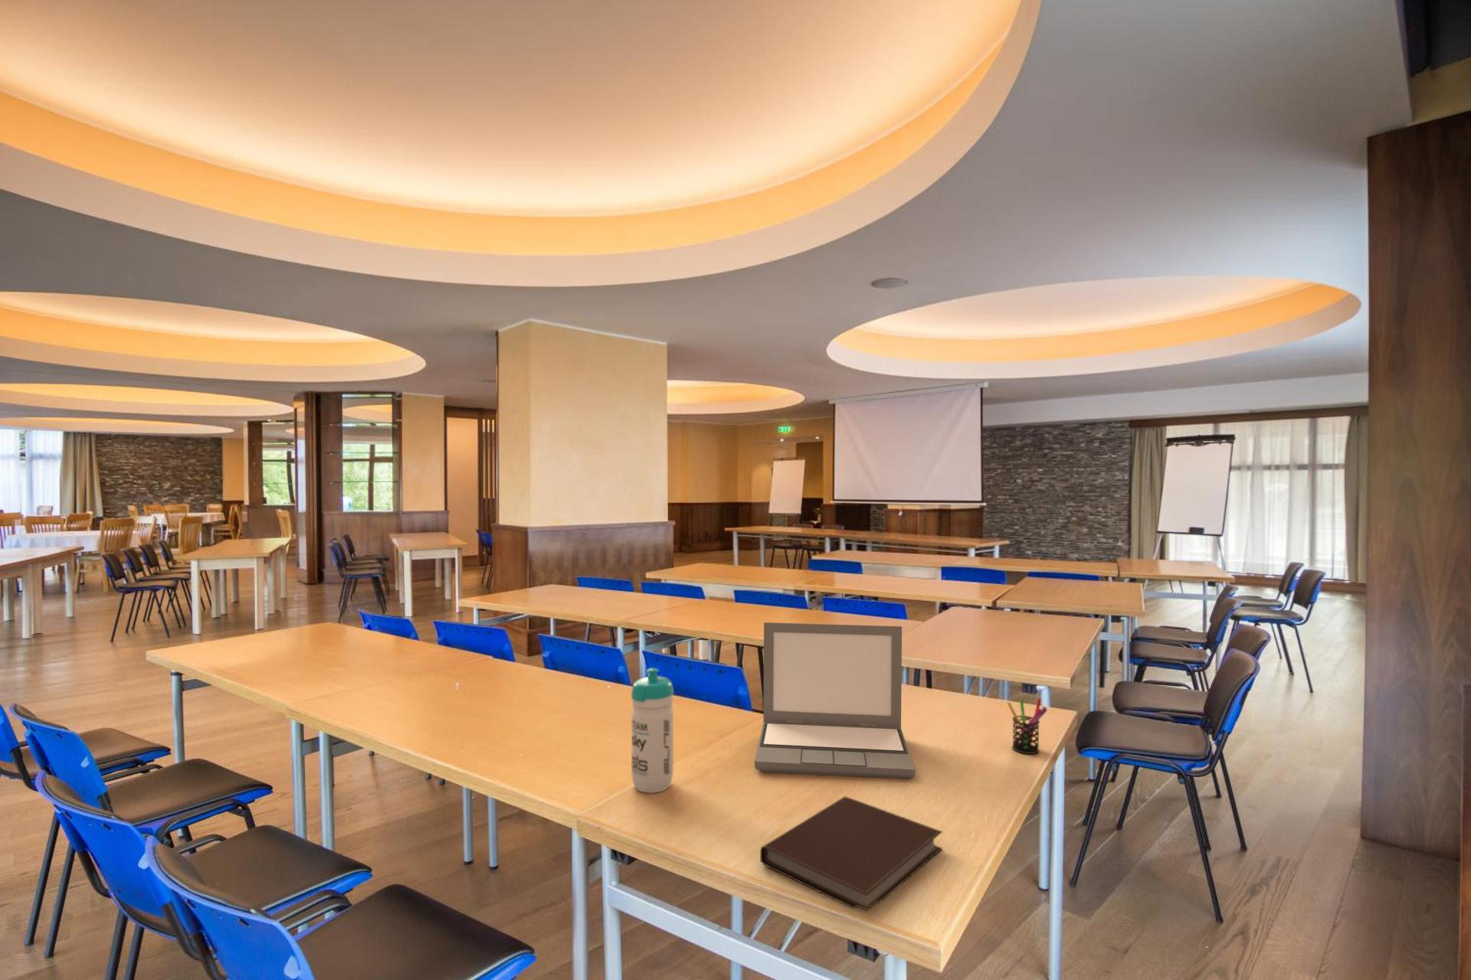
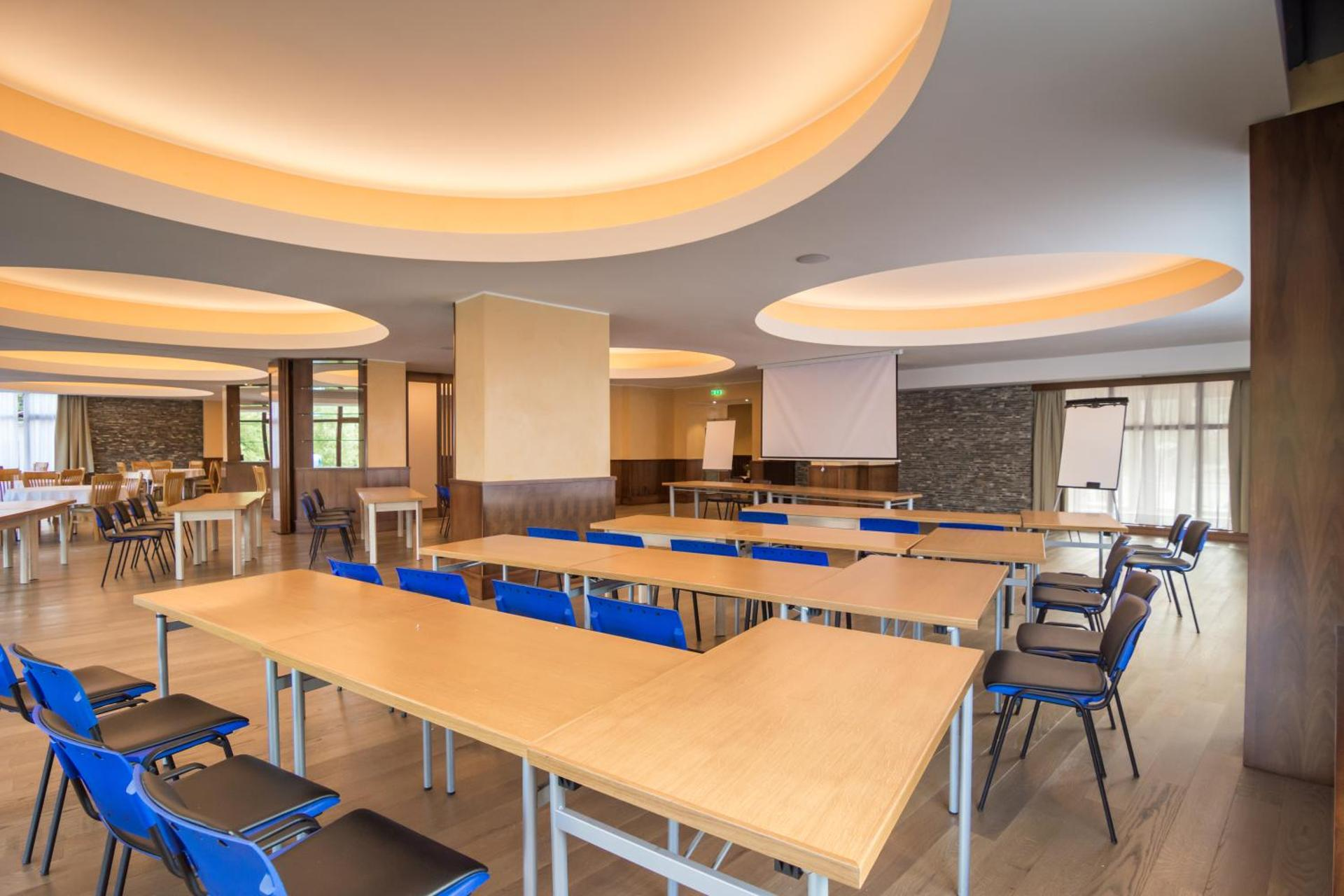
- notebook (853, 847)
- pen holder (1026, 723)
- laptop (833, 695)
- water bottle (652, 726)
